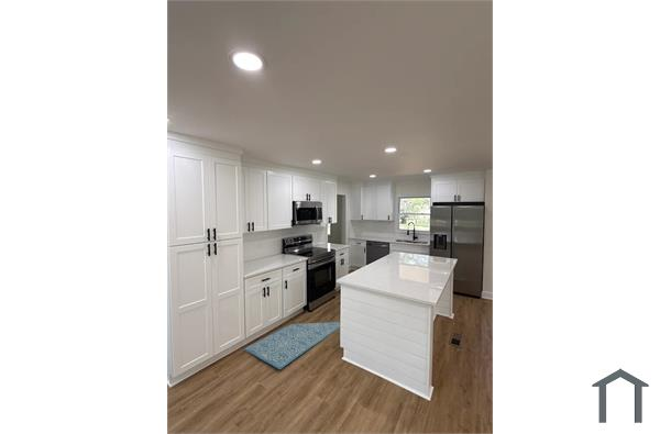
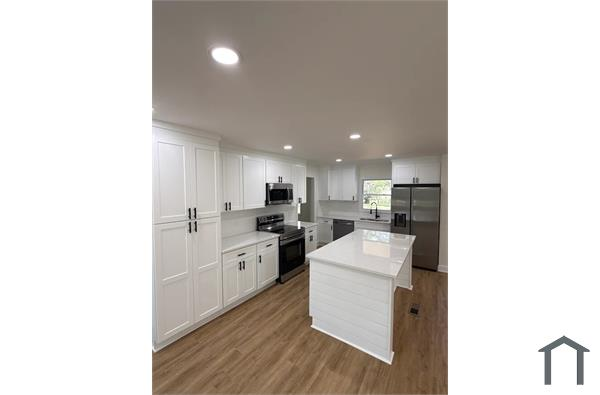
- rug (300, 334)
